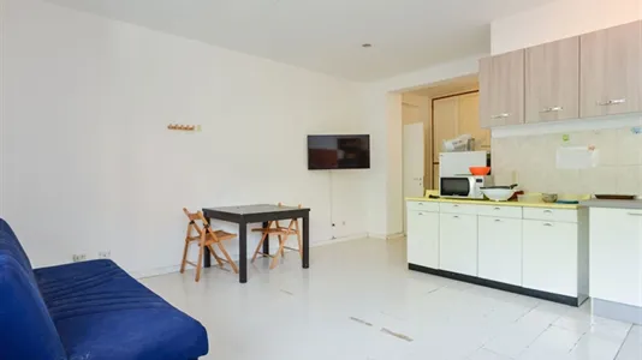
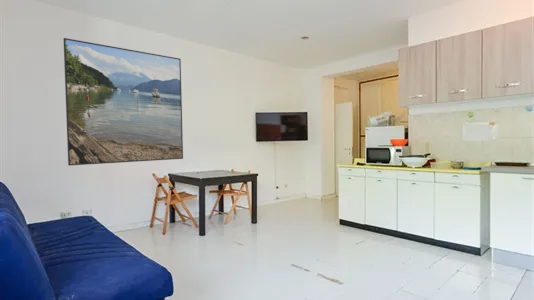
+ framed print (130, 106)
